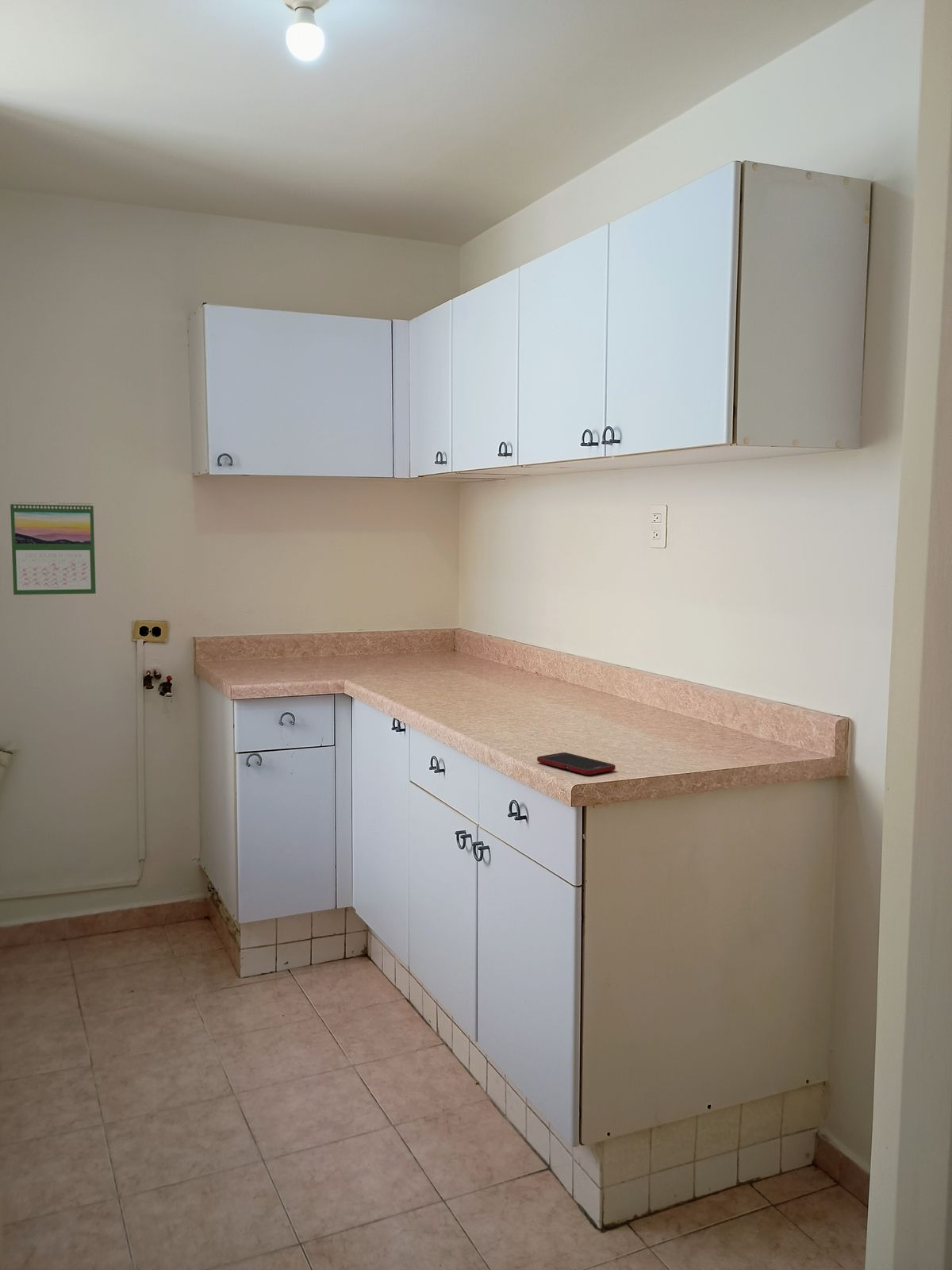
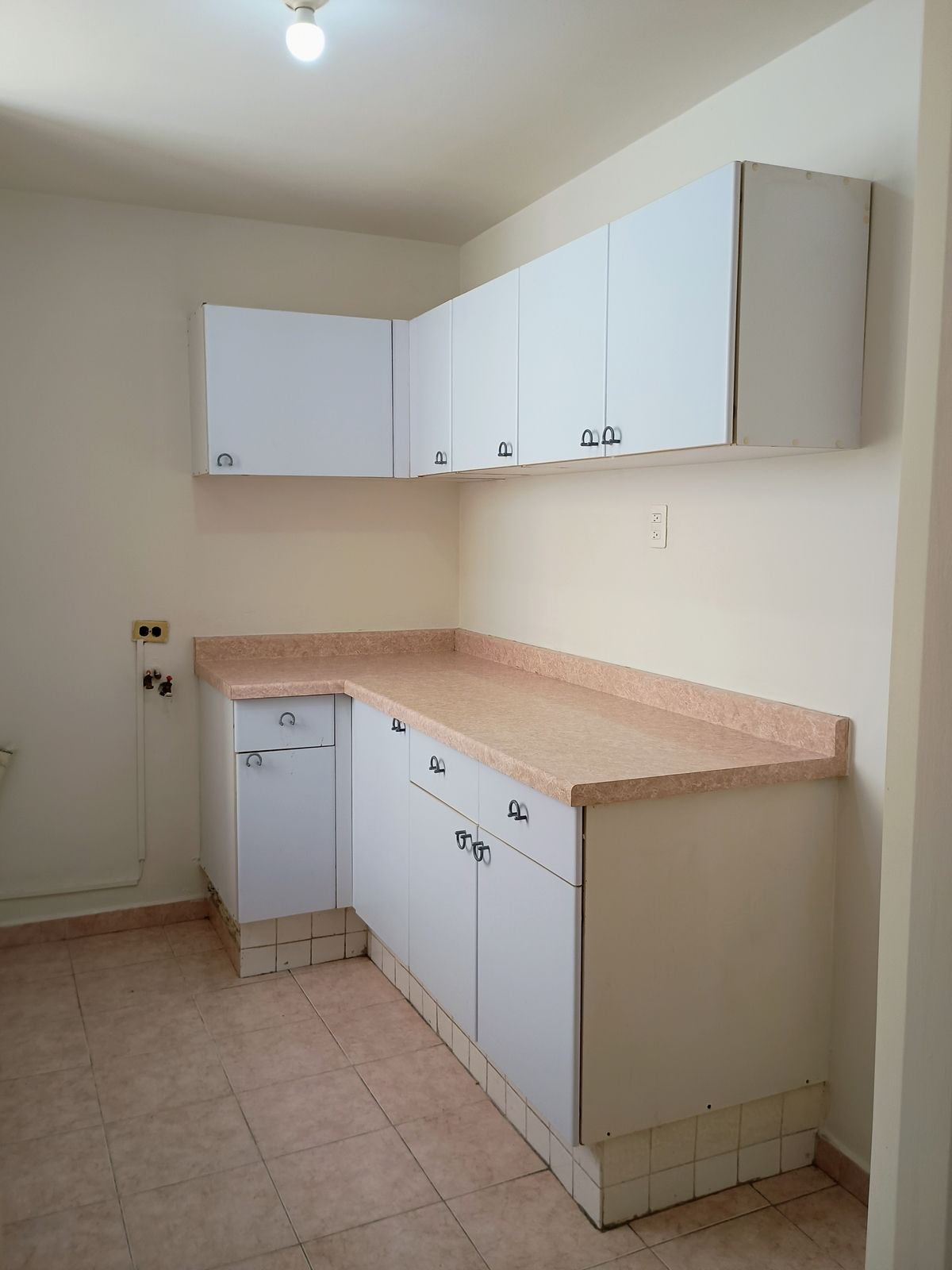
- cell phone (575, 763)
- calendar (53, 547)
